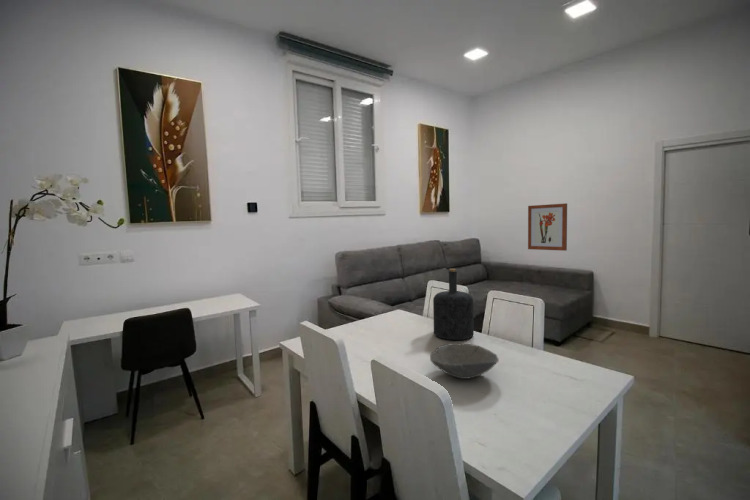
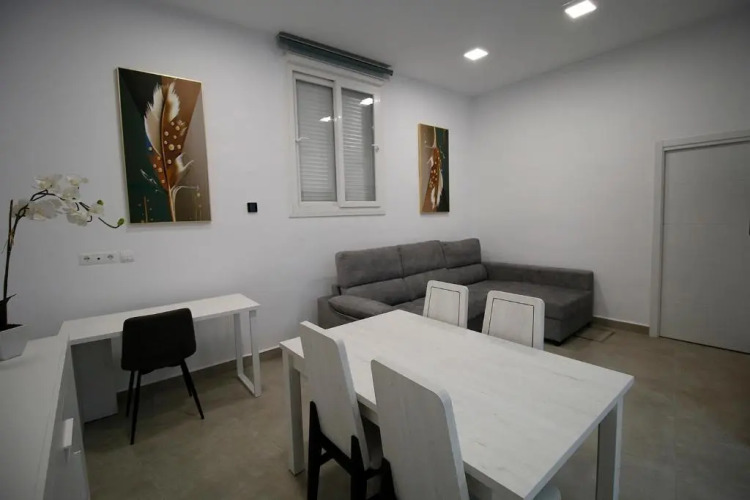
- bowl (463, 363)
- bottle (453, 301)
- wall art (546, 227)
